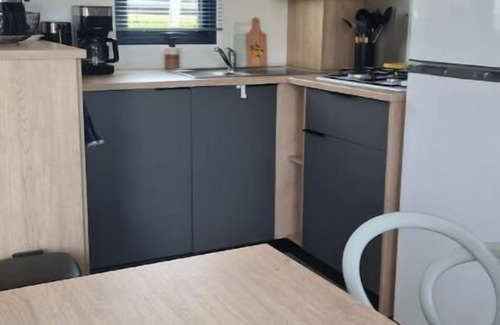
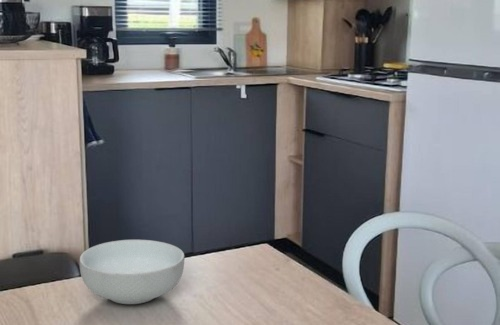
+ cereal bowl (133, 274)
